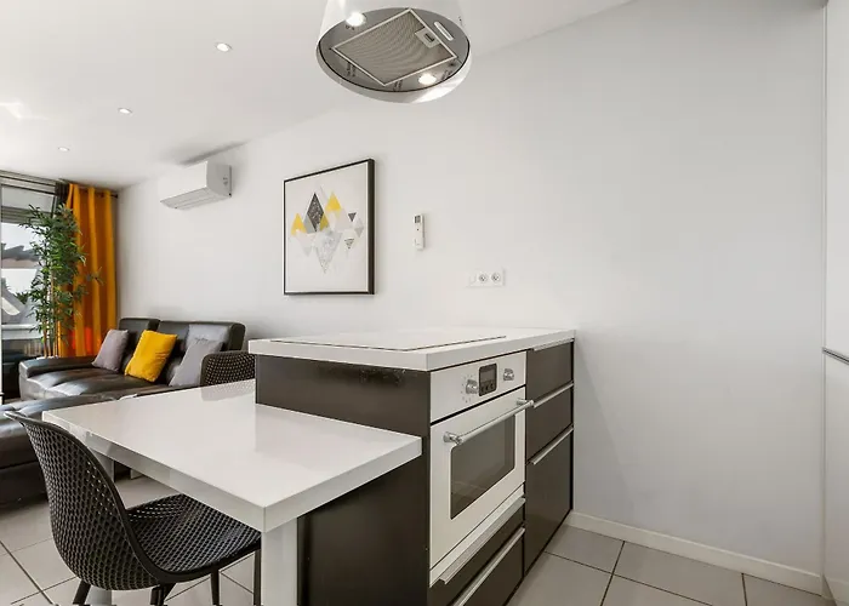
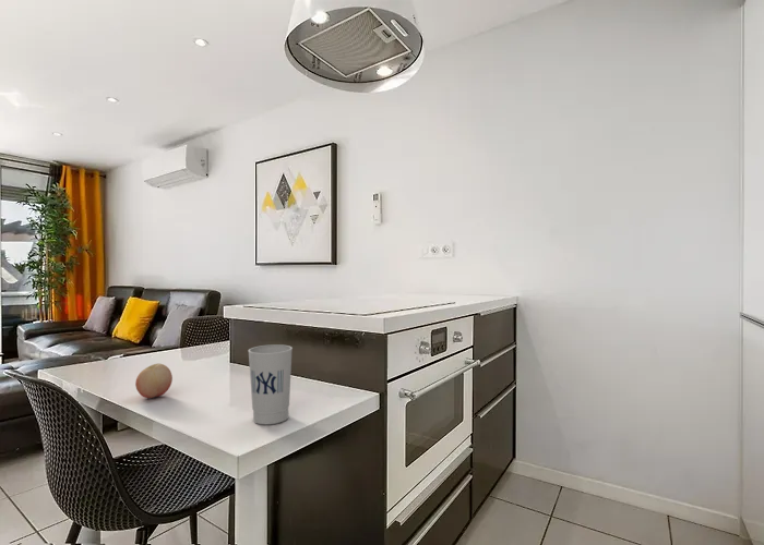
+ cup (271, 383)
+ fruit (154, 380)
